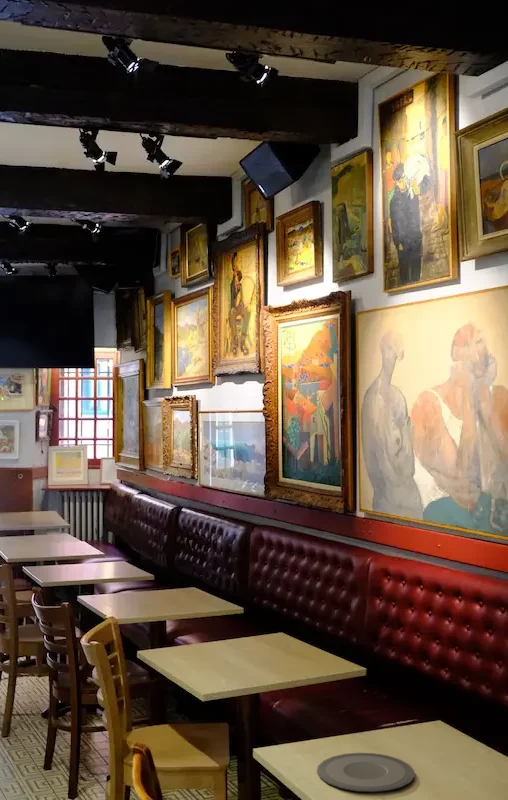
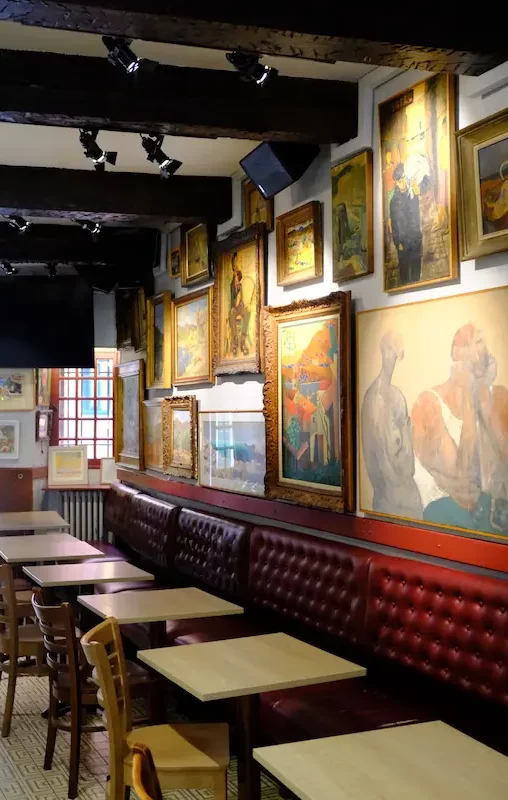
- plate (365, 771)
